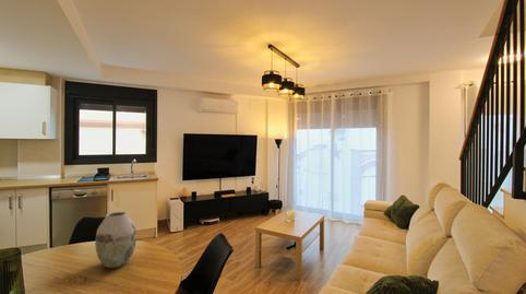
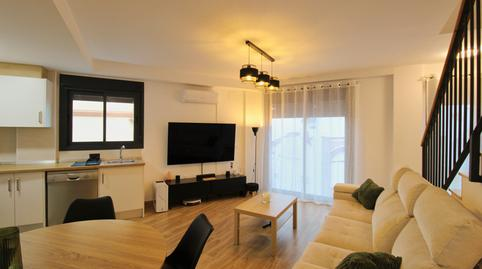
- vase (116, 238)
